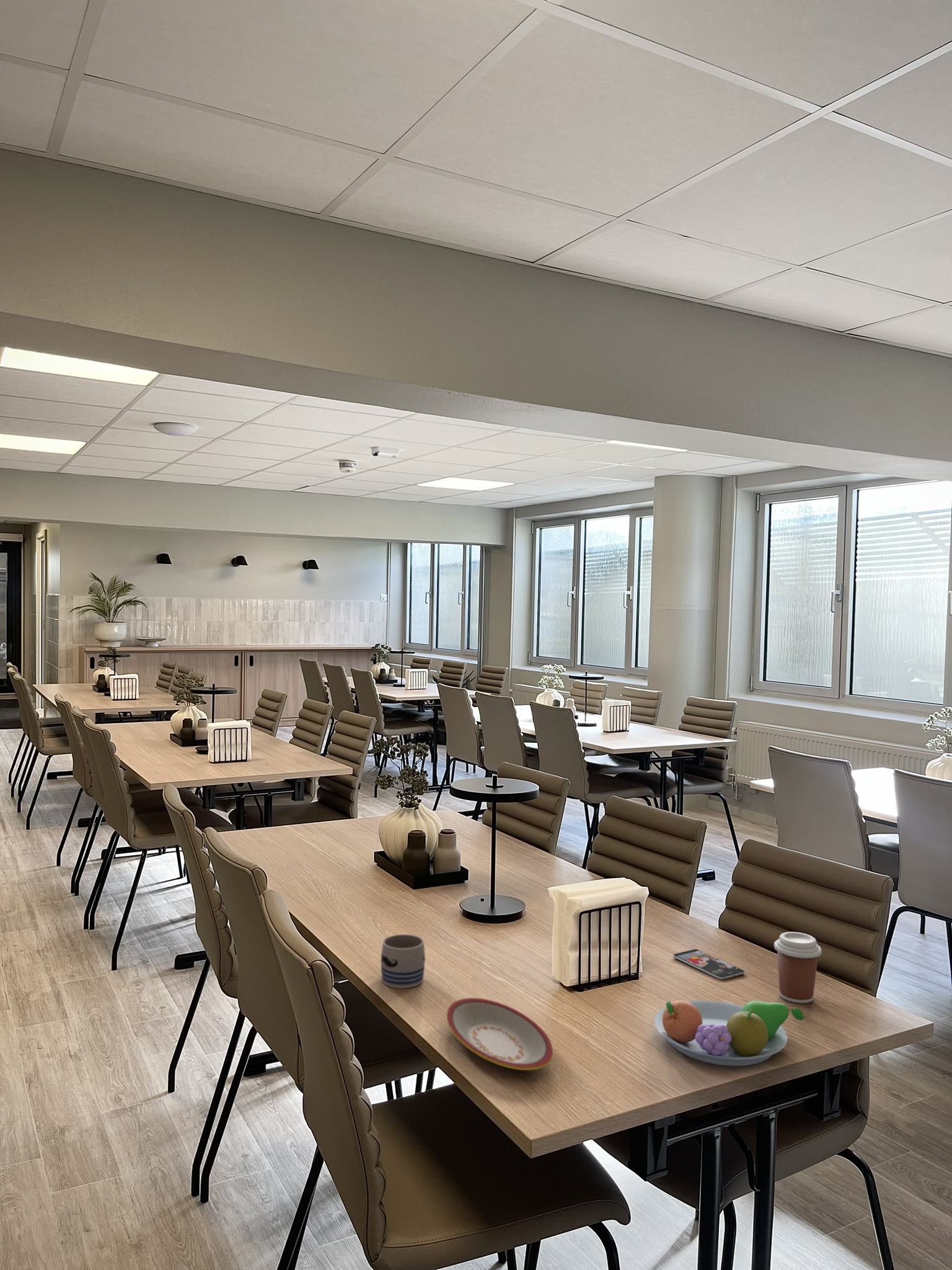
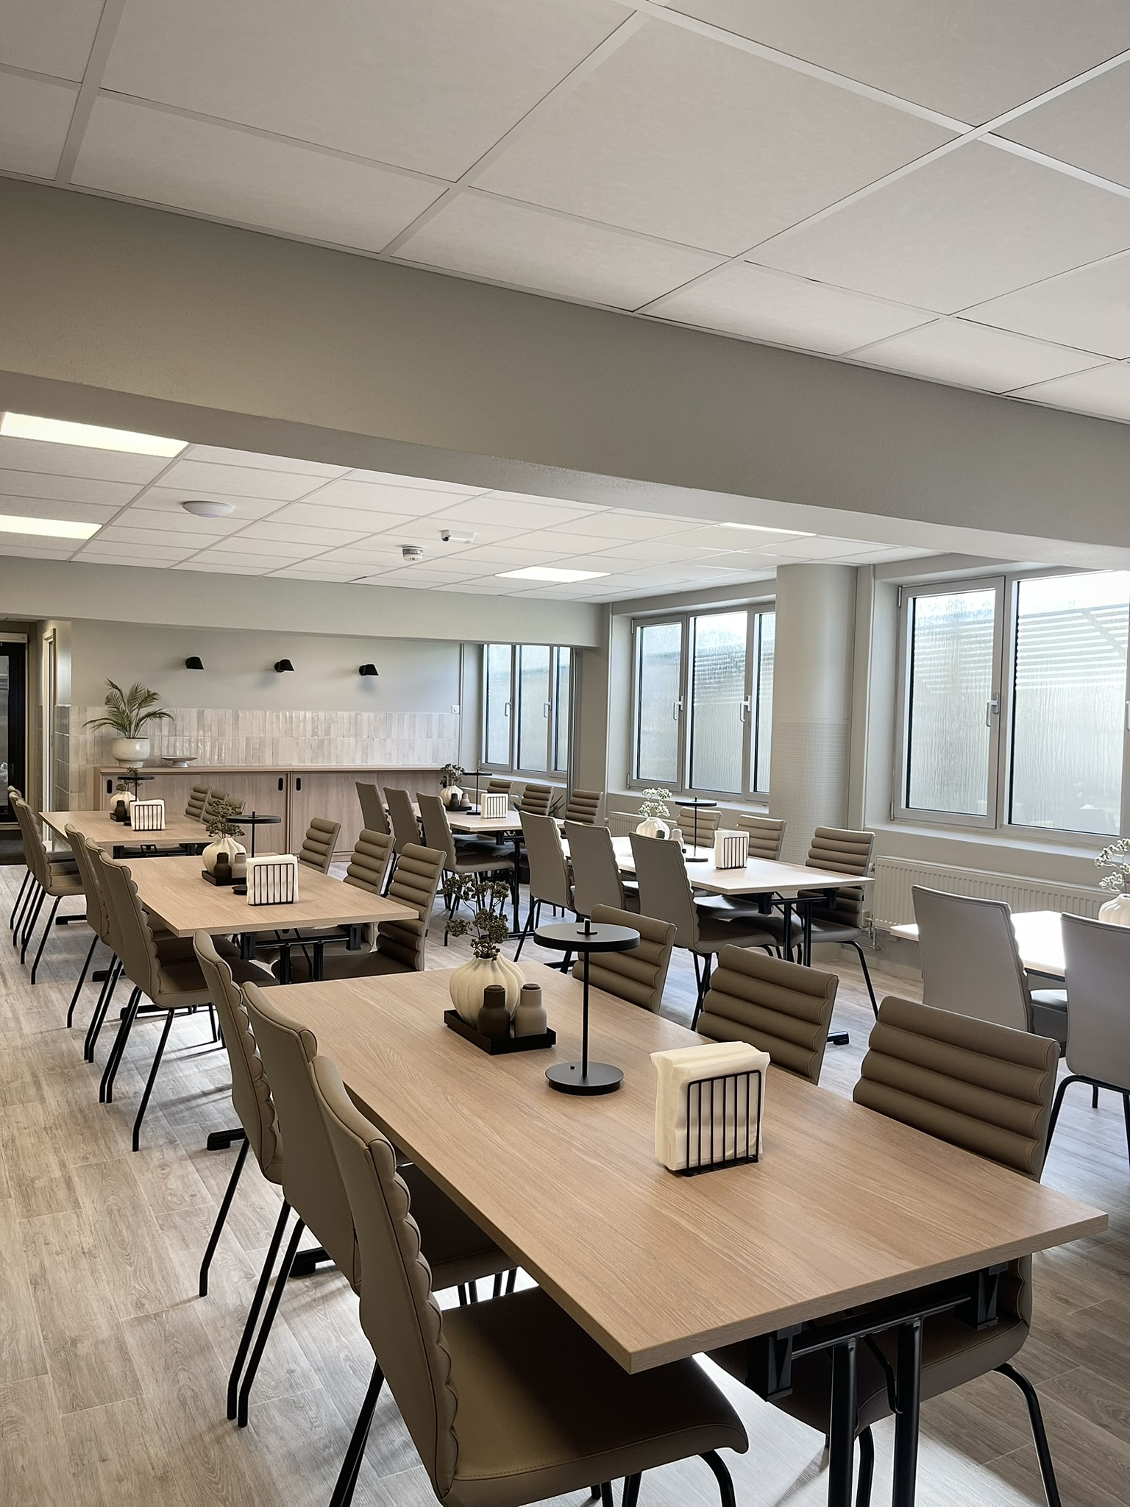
- smartphone (708, 964)
- mug (400, 958)
- plate (497, 1037)
- coffee cup (797, 967)
- fruit bowl (725, 1016)
